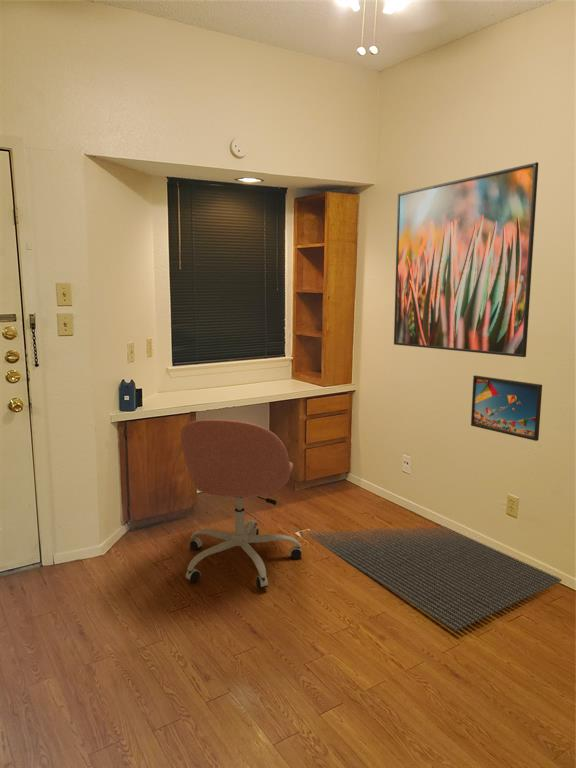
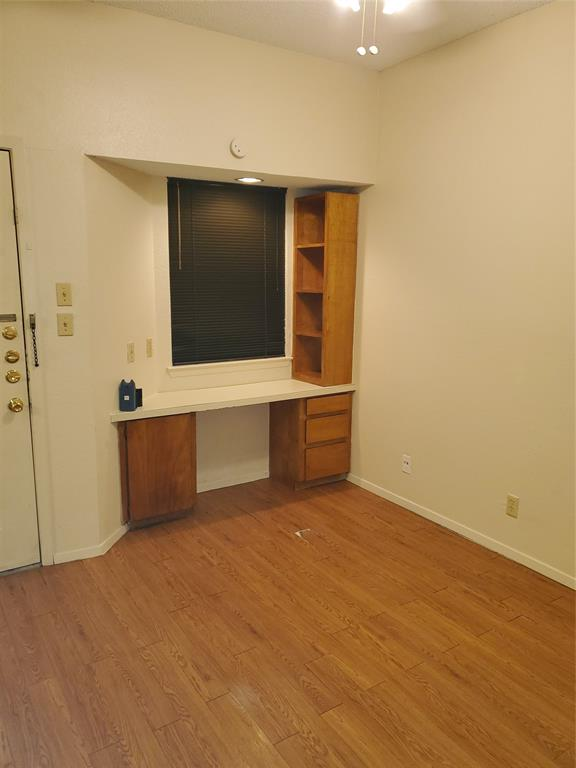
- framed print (504, 406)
- office chair (240, 484)
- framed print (455, 267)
- floor mat (422, 555)
